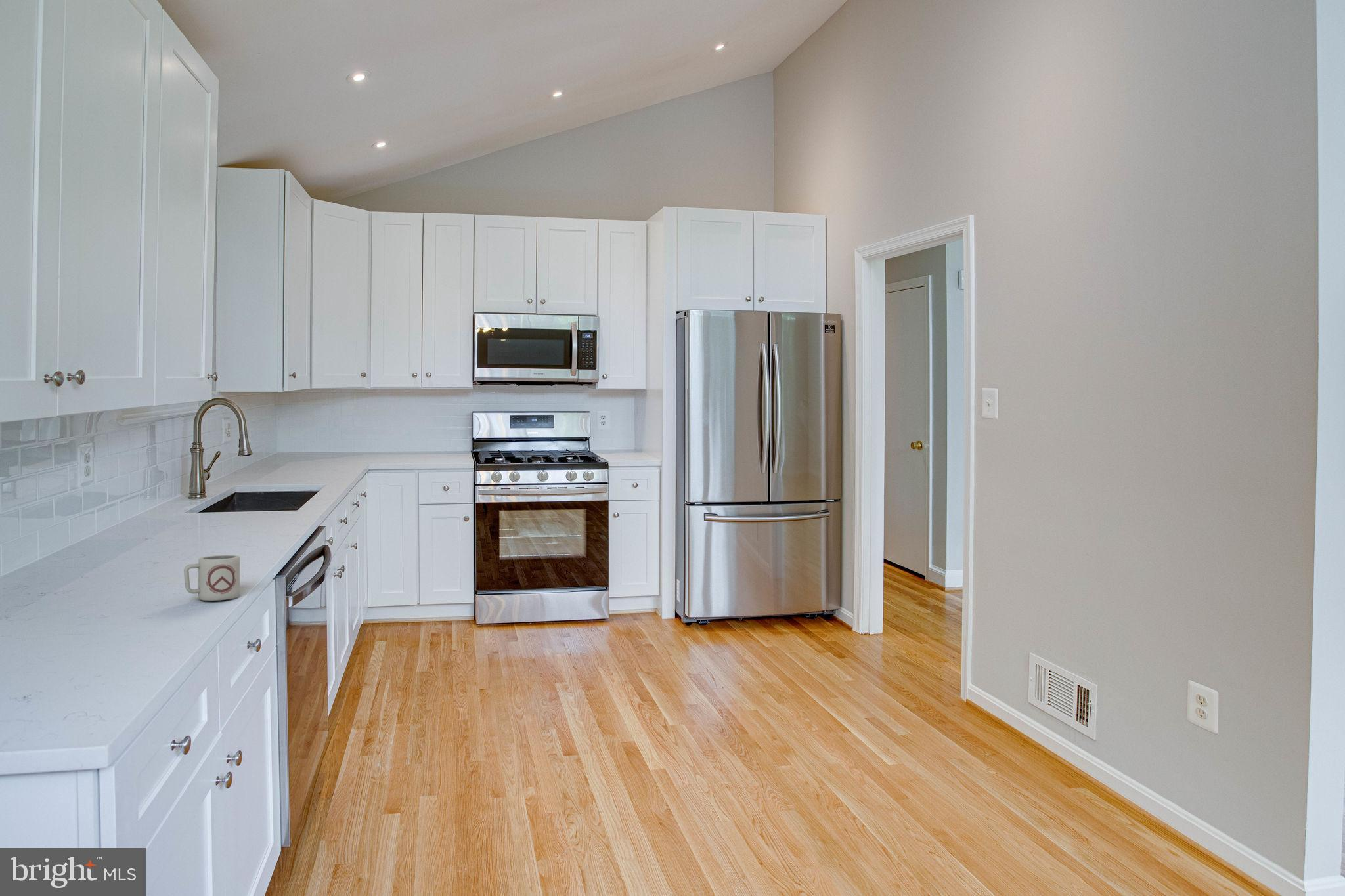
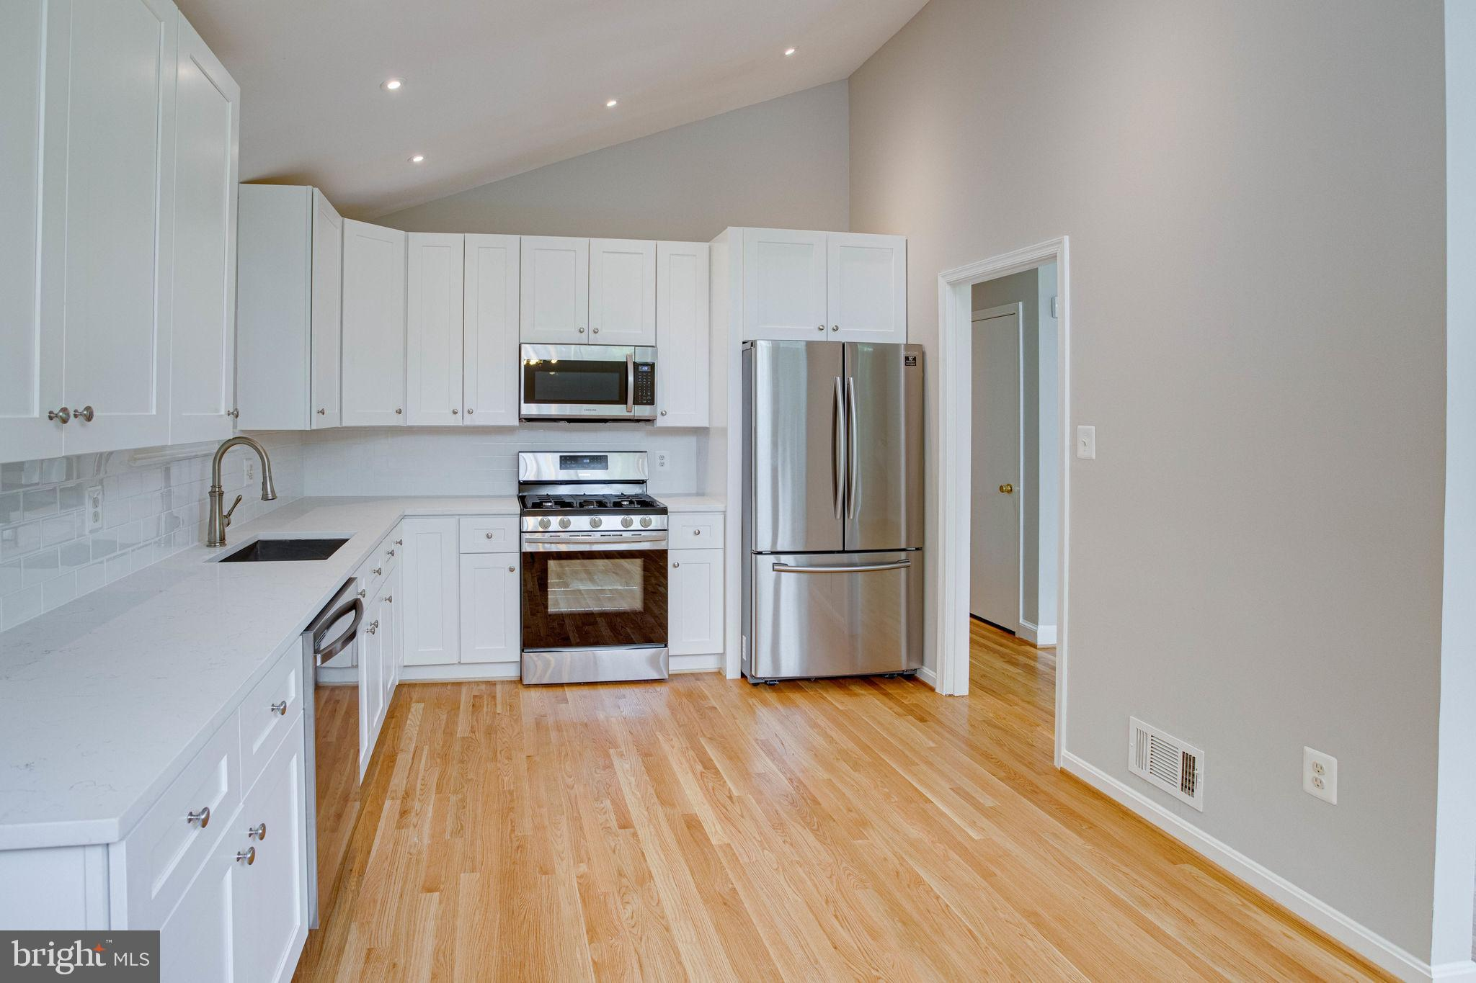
- cup (212, 578)
